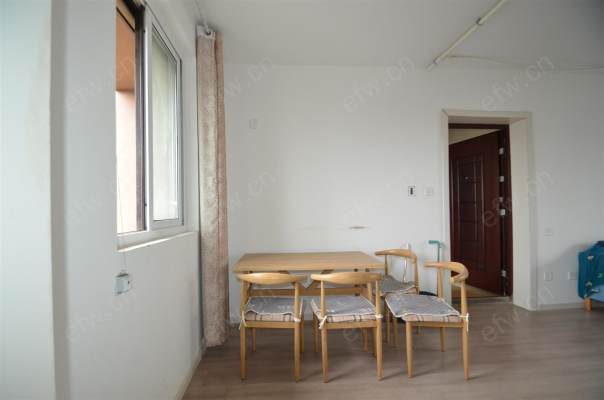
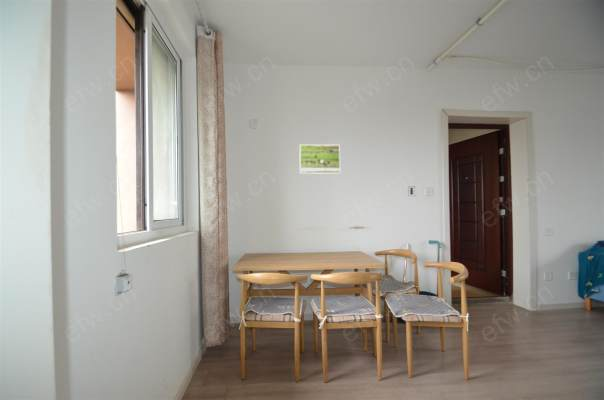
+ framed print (319, 158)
